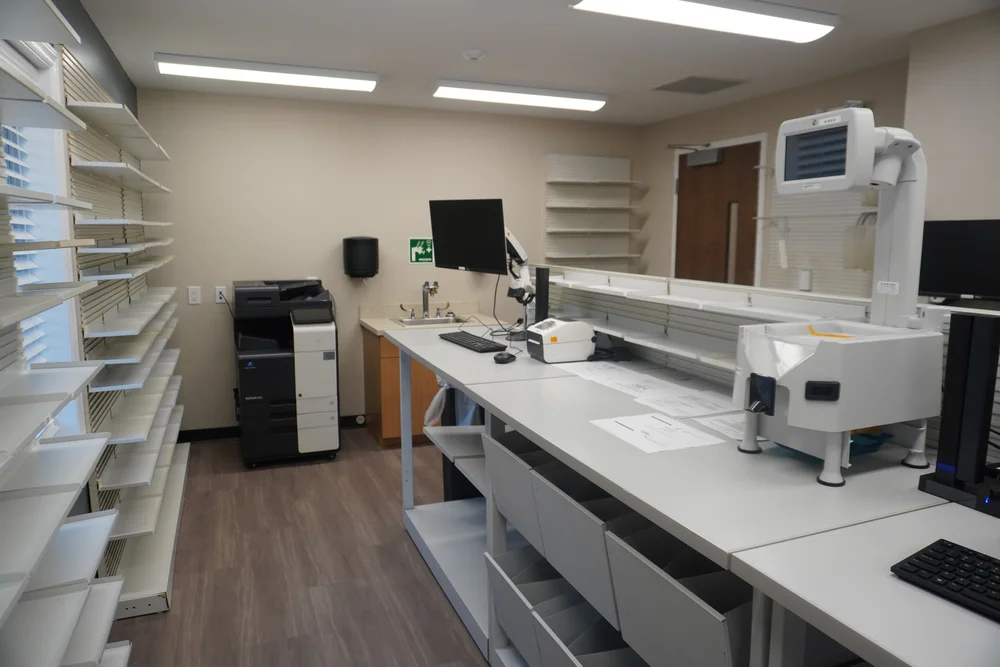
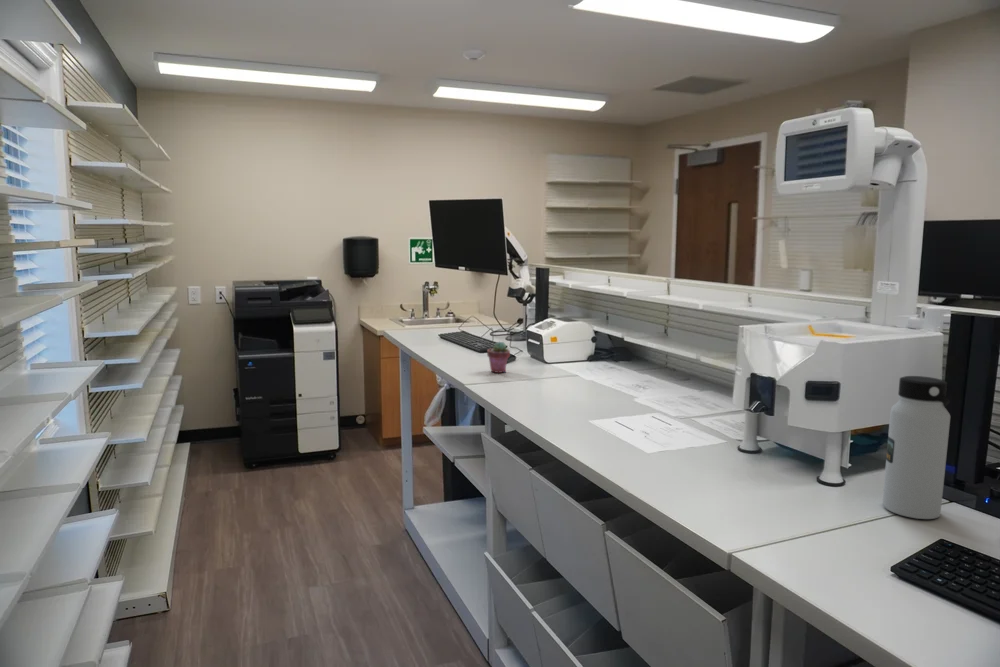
+ water bottle (916, 445)
+ potted succulent (498, 356)
